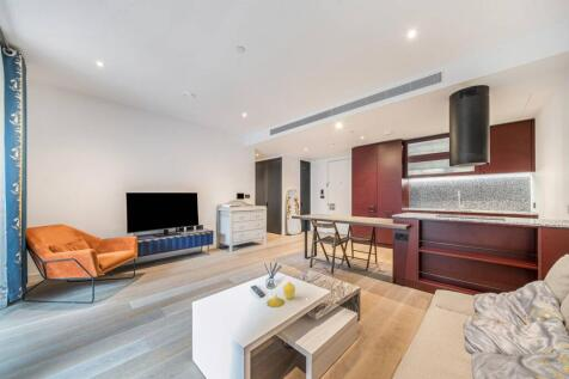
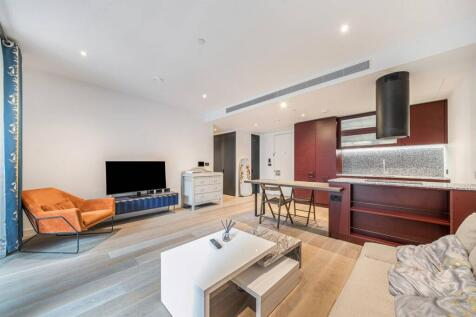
- decorative vase (283, 291)
